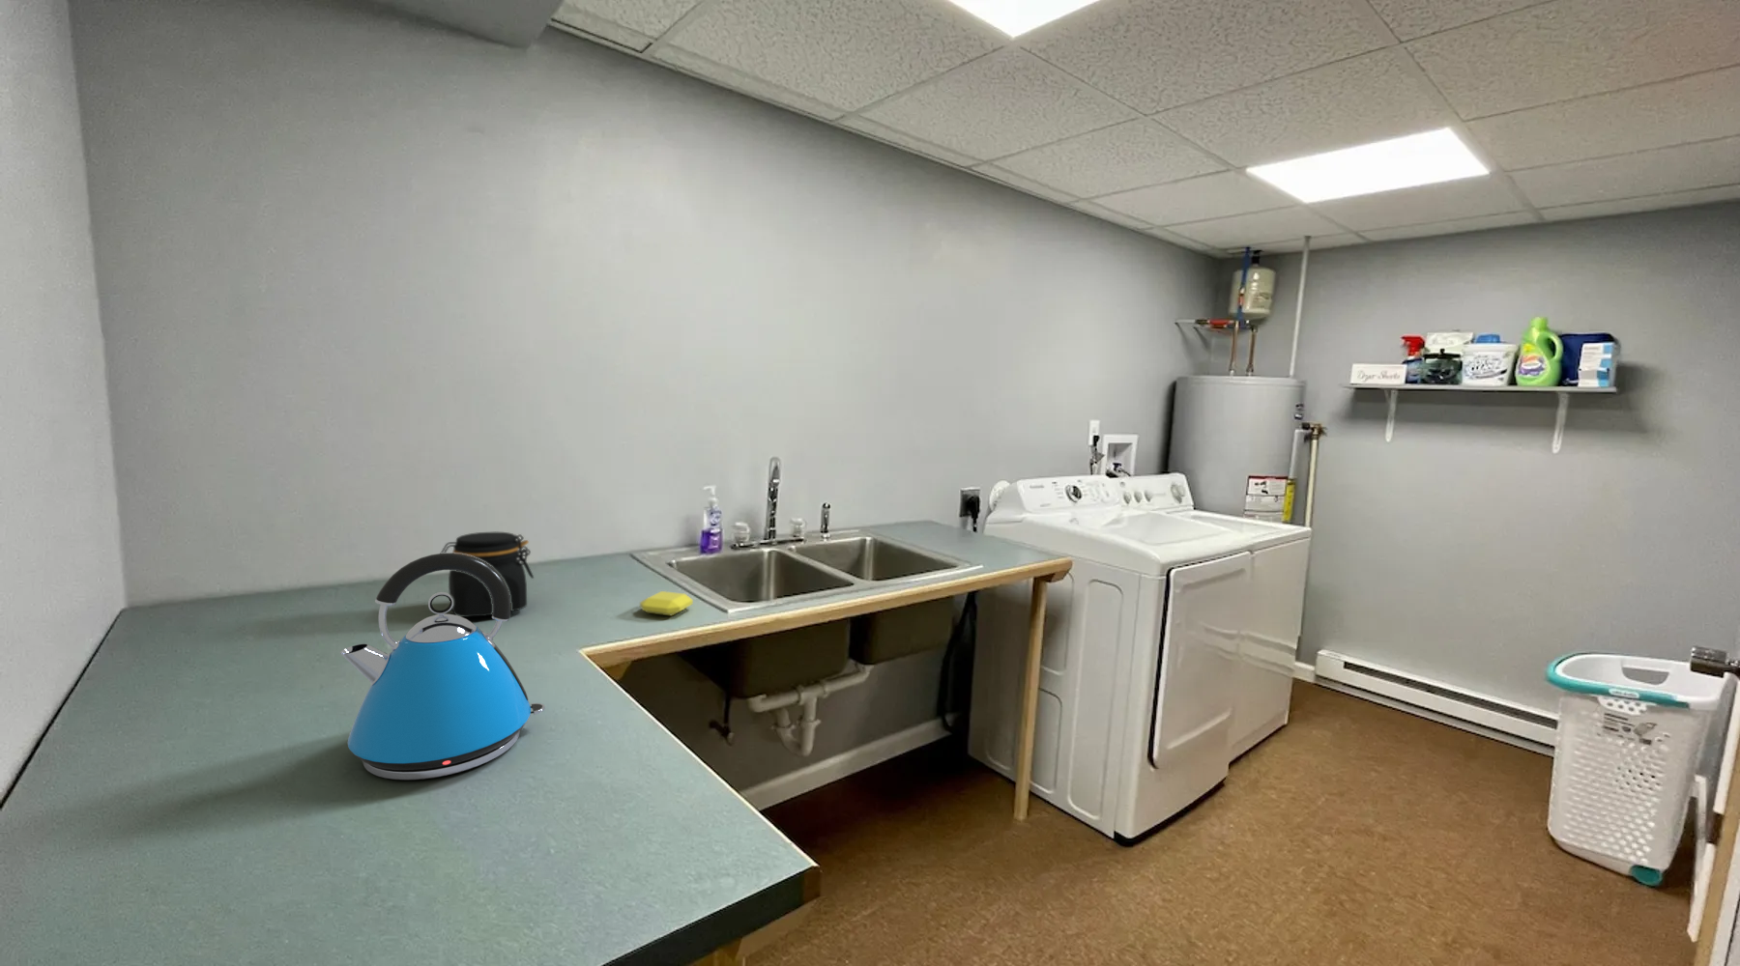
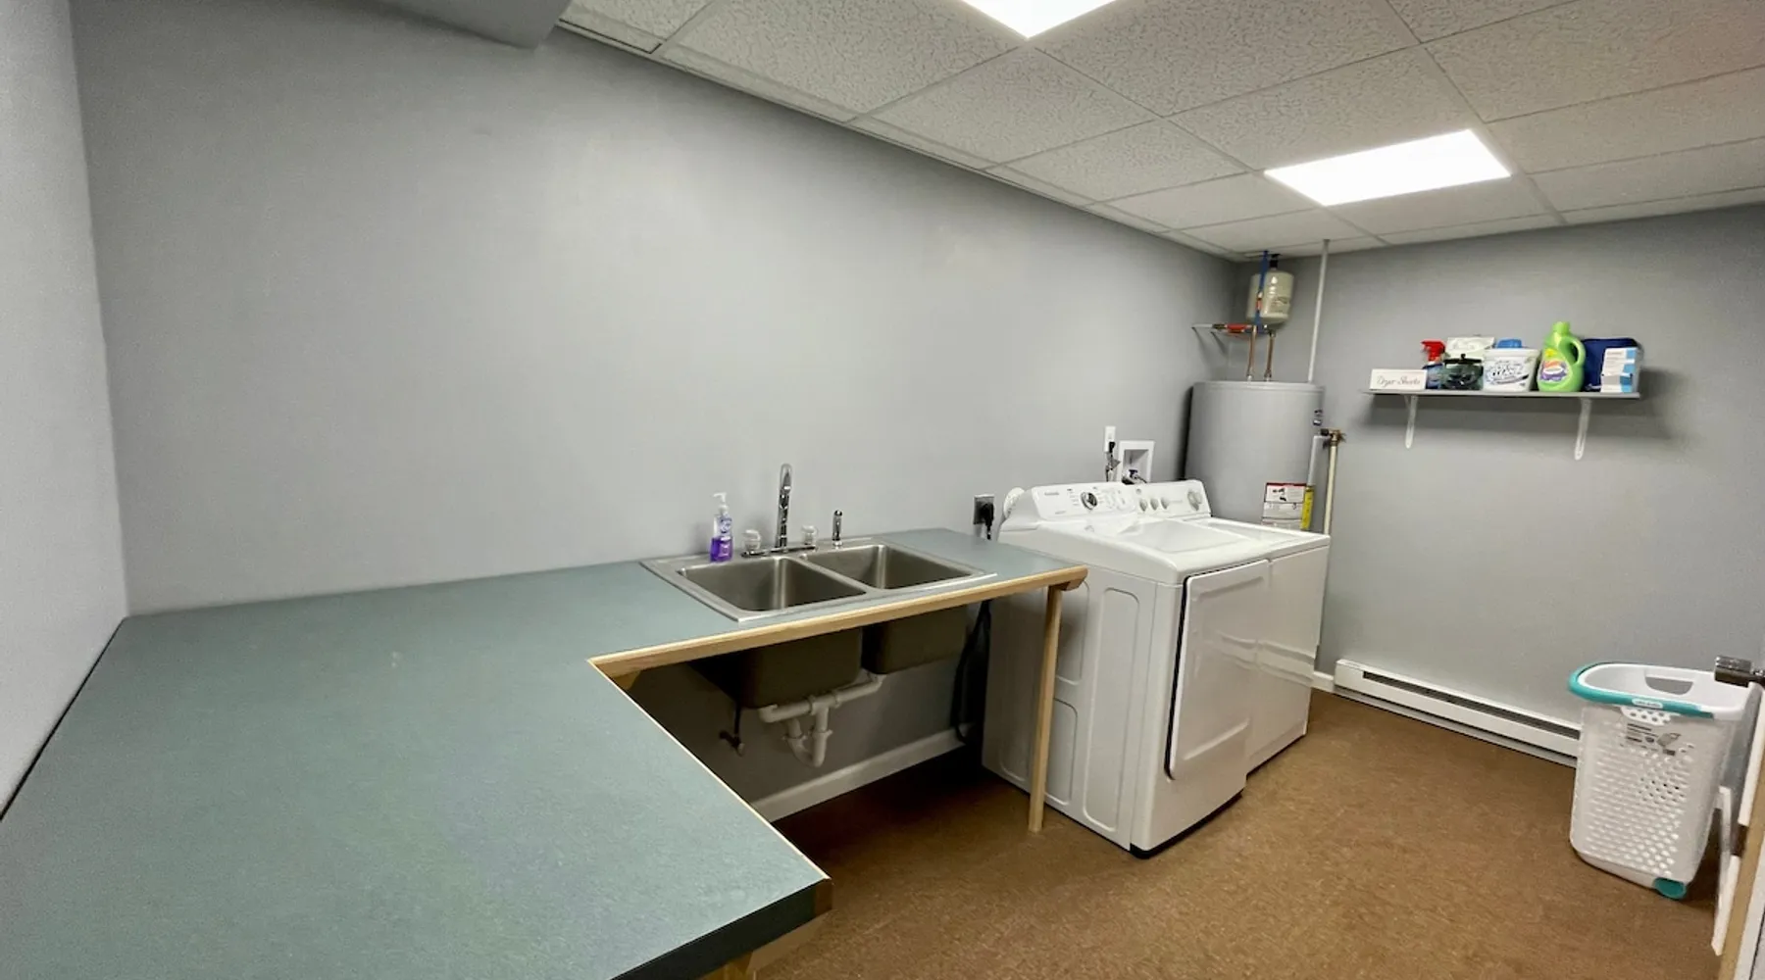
- jar (490, 565)
- soap bar (666, 603)
- kettle (449, 650)
